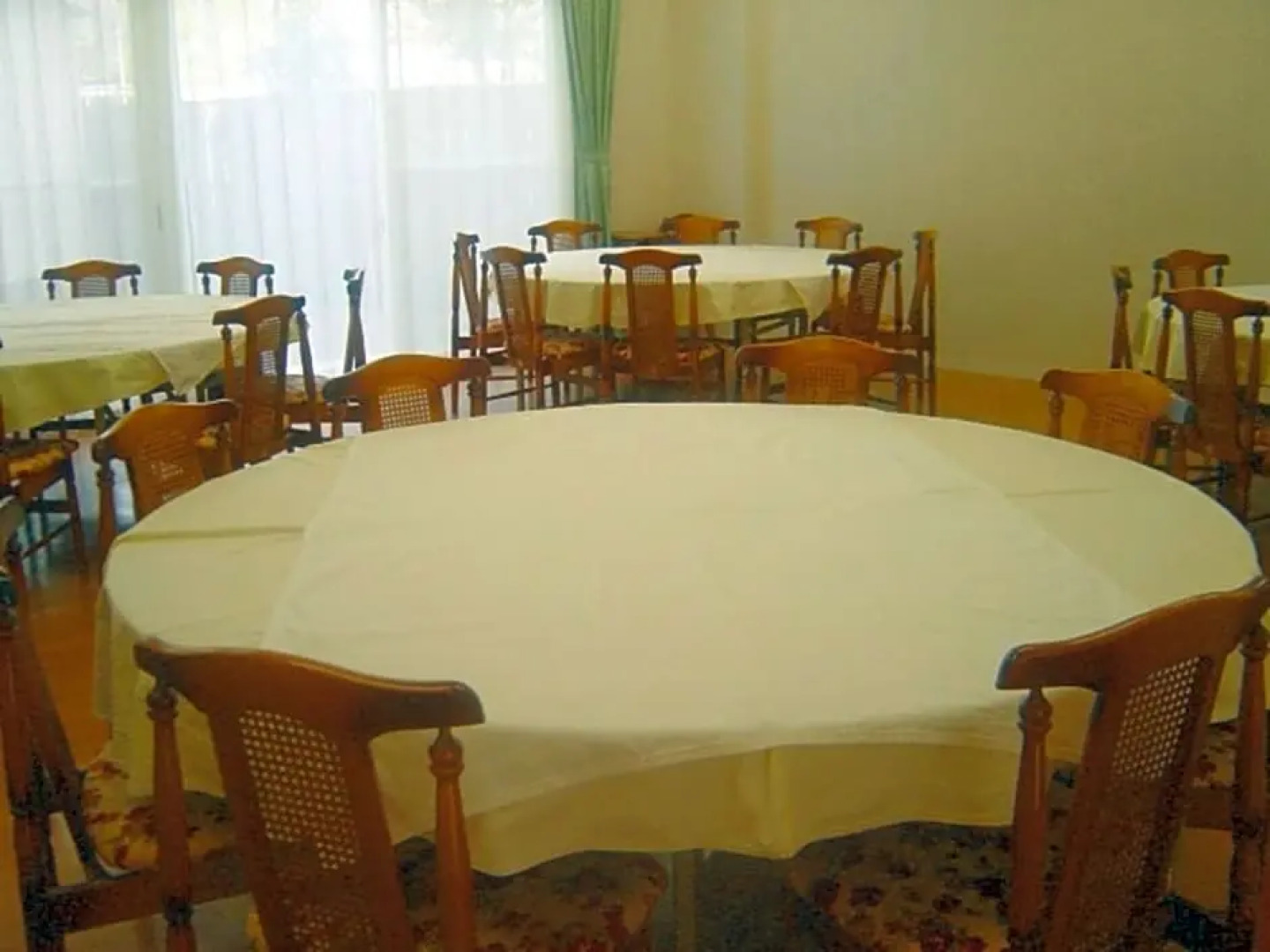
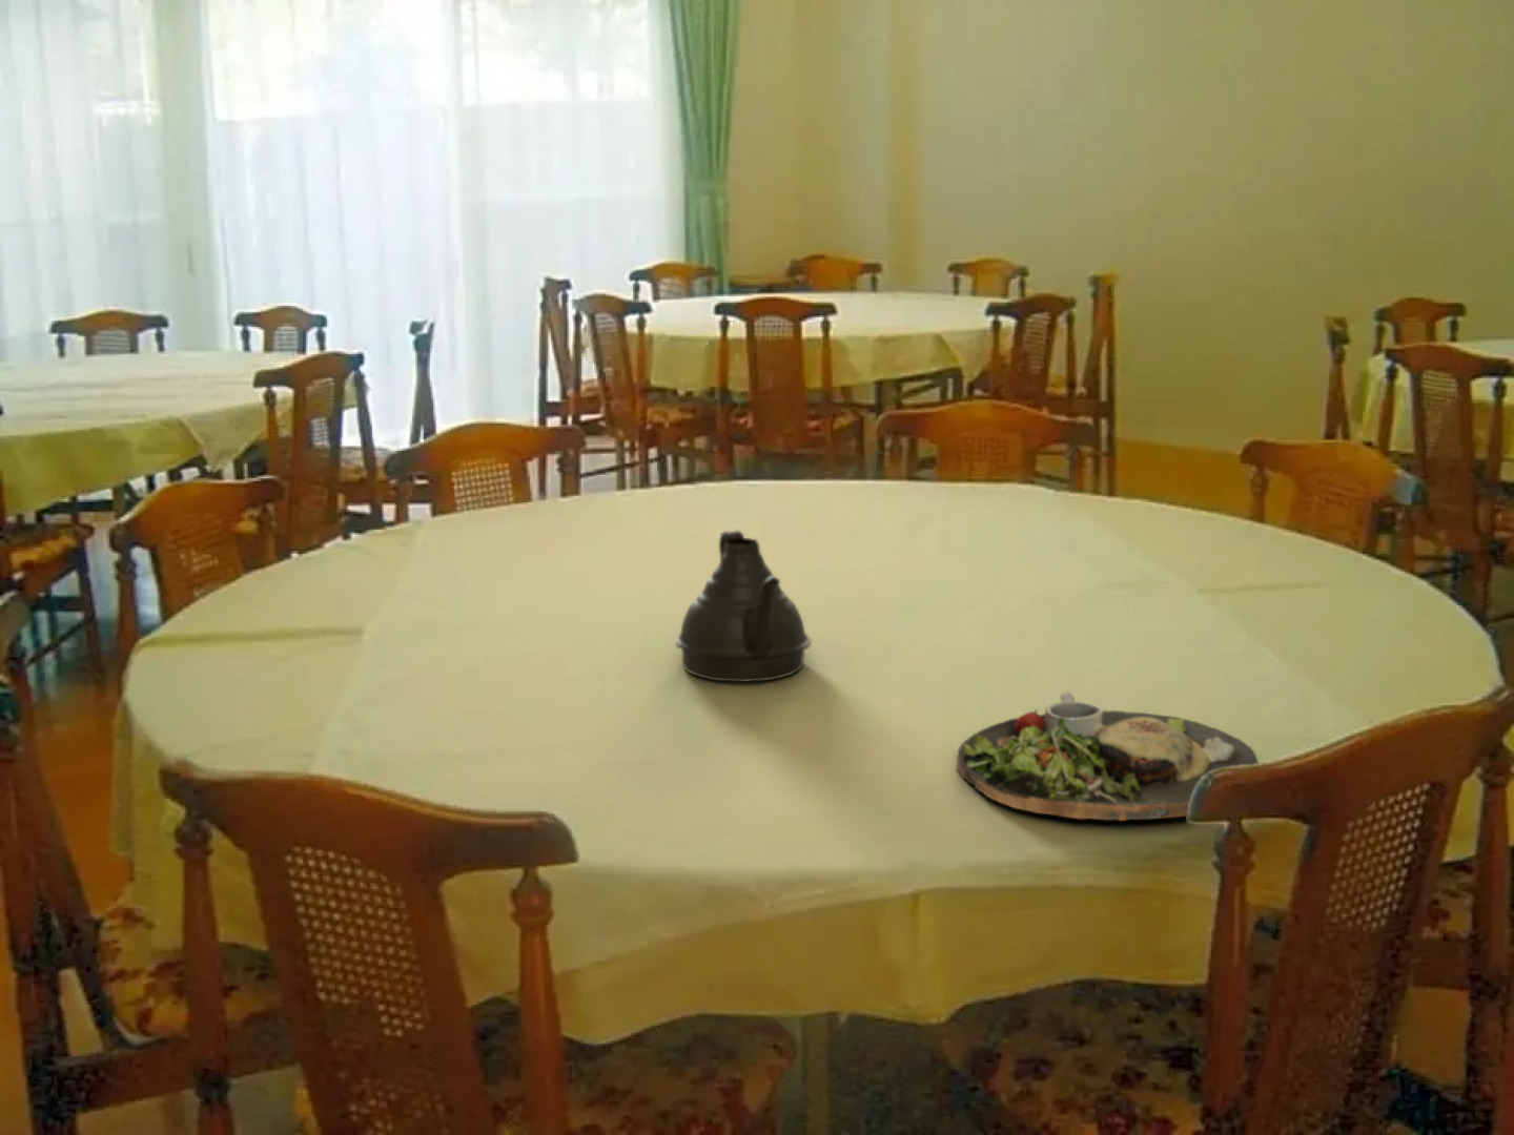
+ teapot (746, 609)
+ dinner plate (1105, 739)
